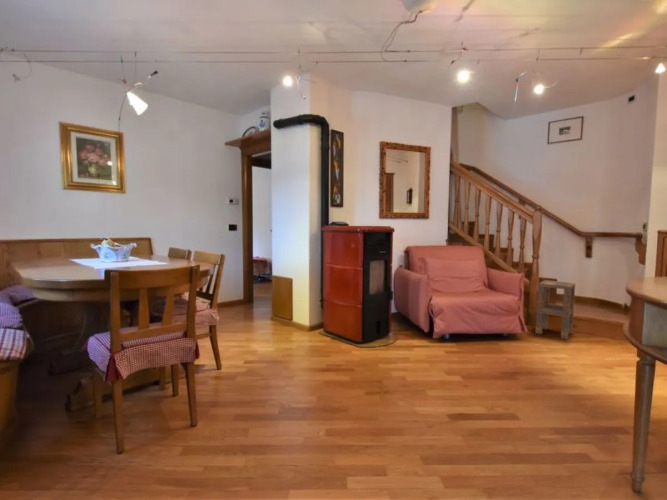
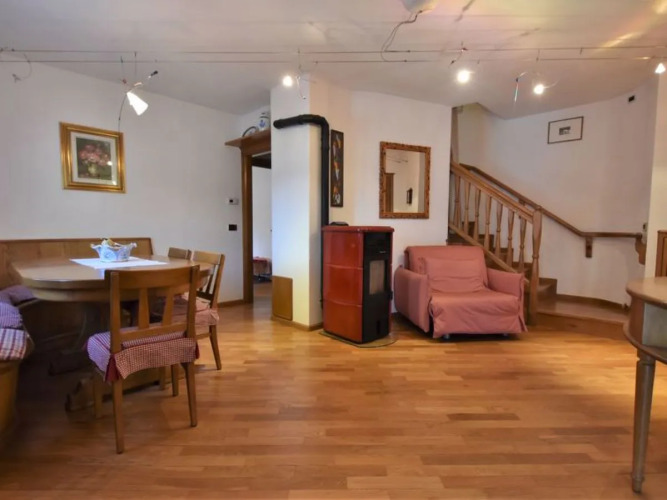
- side table (555, 308)
